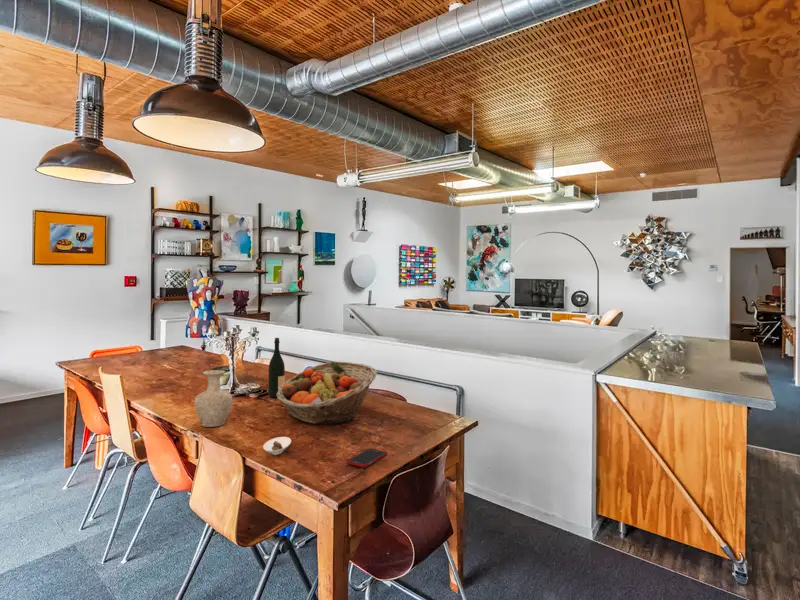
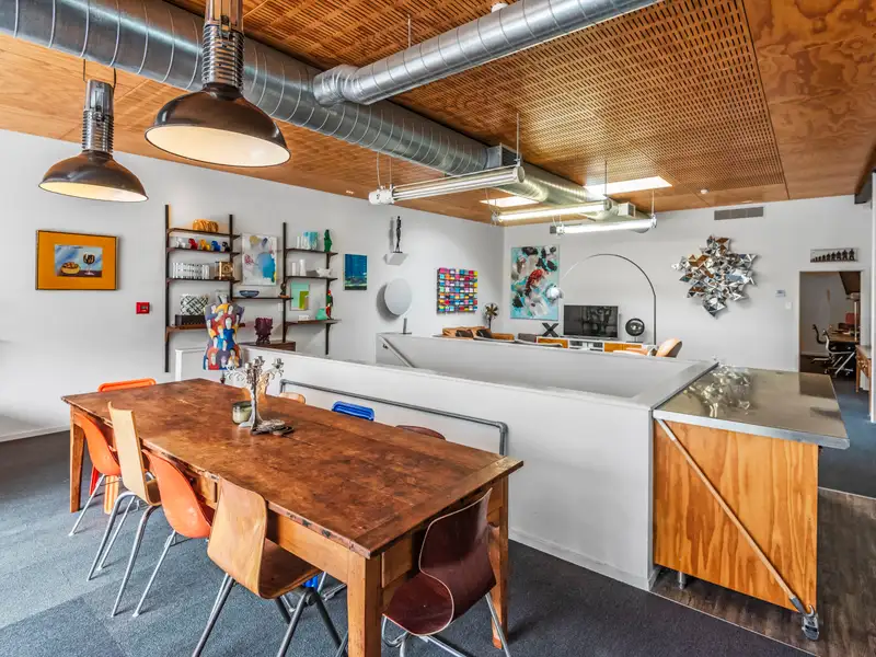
- cell phone (367, 457)
- saucer (277, 446)
- wine bottle (276, 366)
- vase (213, 398)
- fruit basket (326, 390)
